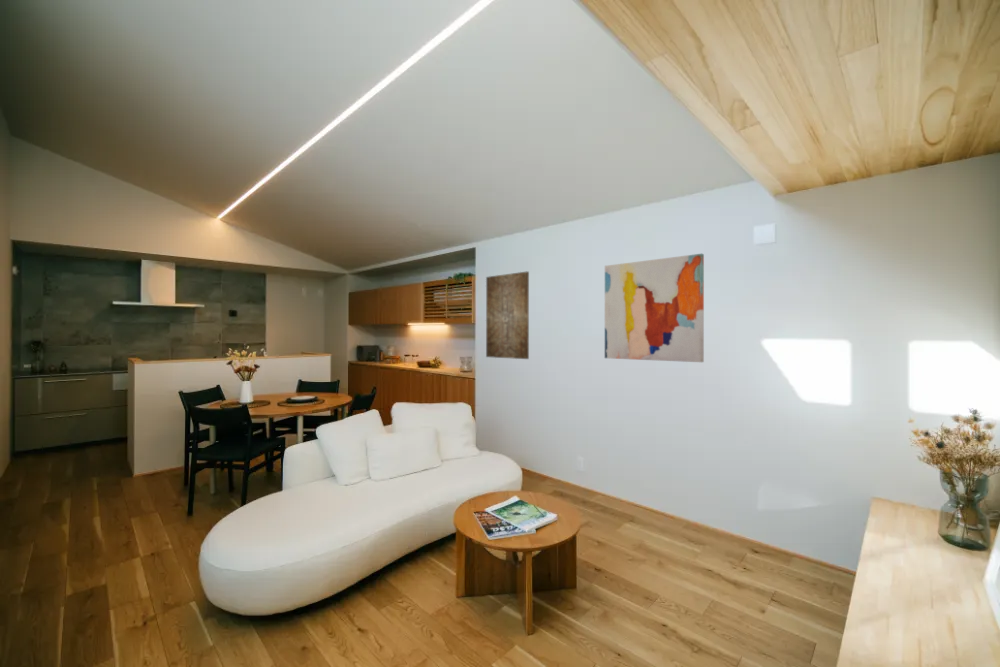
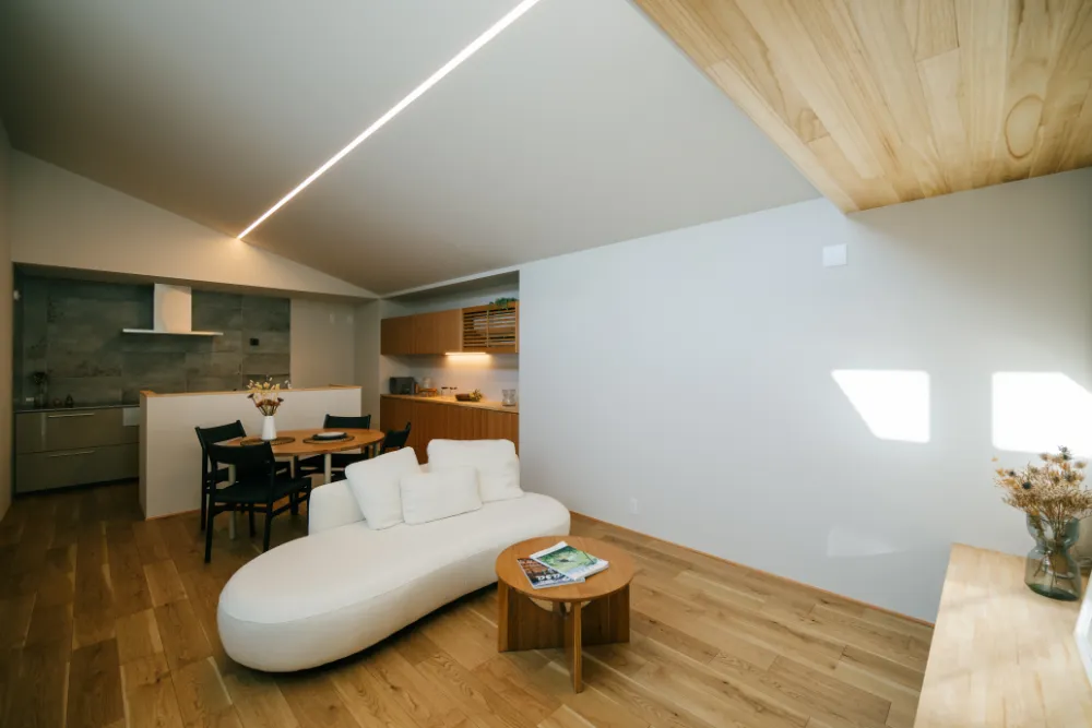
- wall art (506, 316)
- wall art (650, 310)
